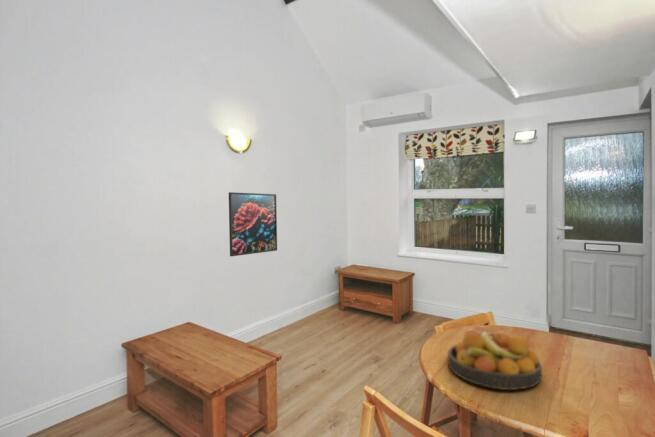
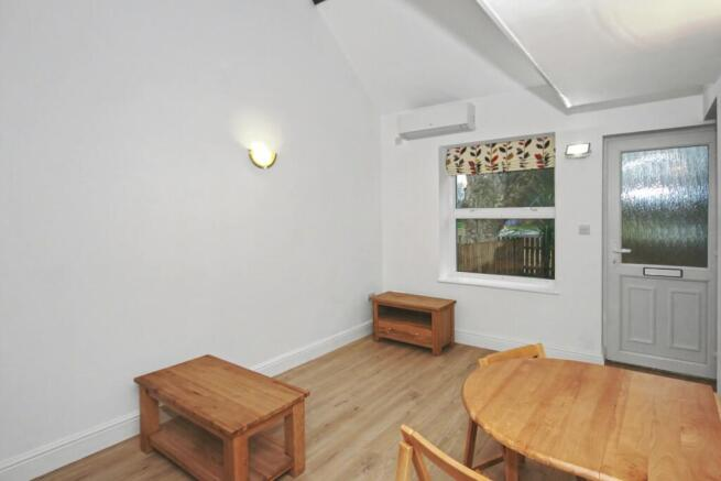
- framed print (254, 223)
- fruit bowl (492, 351)
